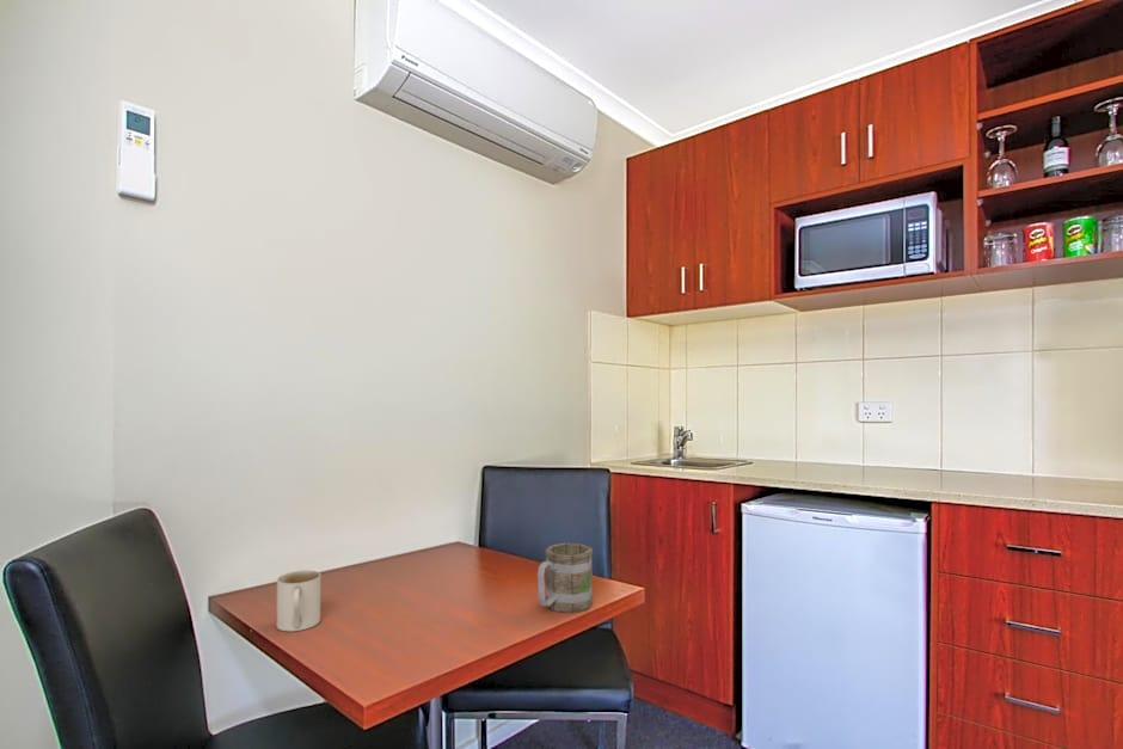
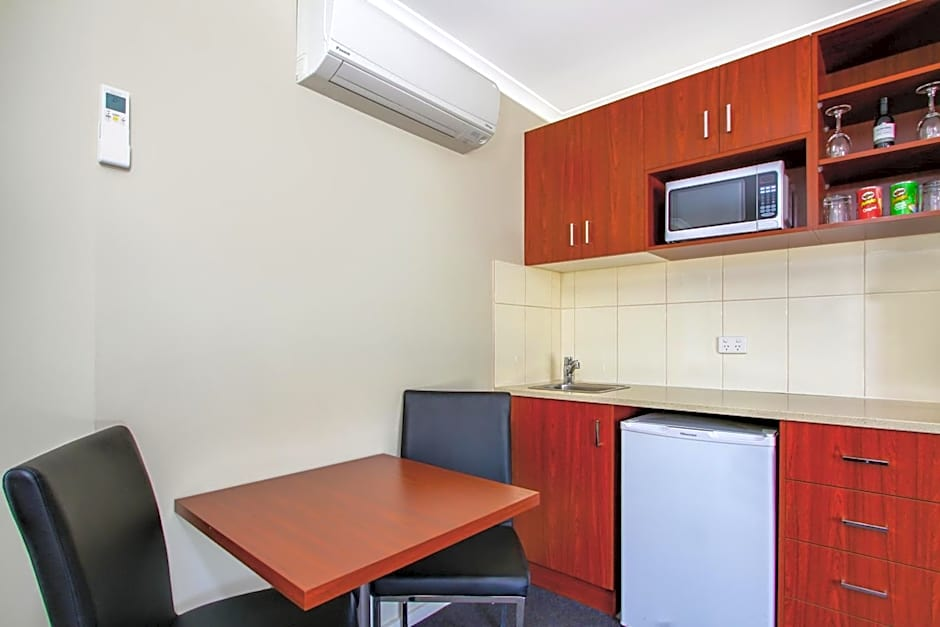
- mug (562, 579)
- mug (297, 602)
